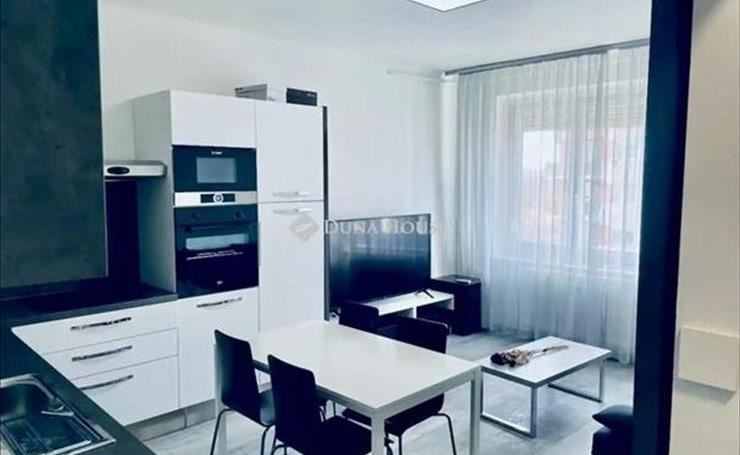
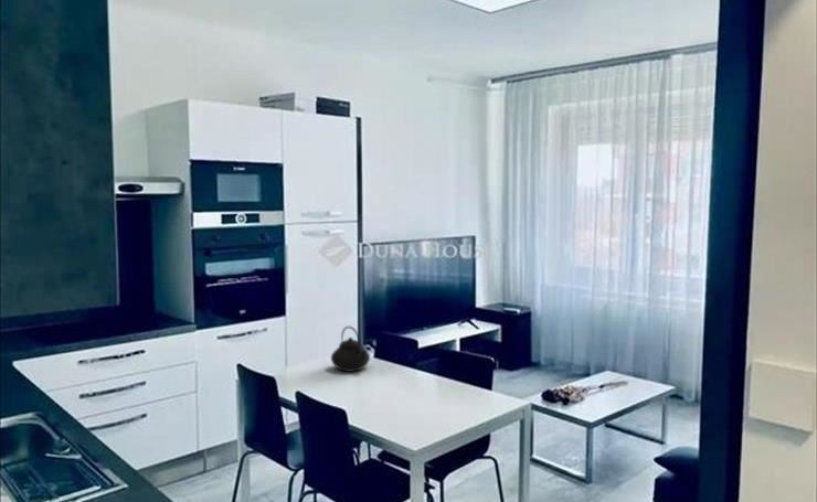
+ teapot (352, 348)
